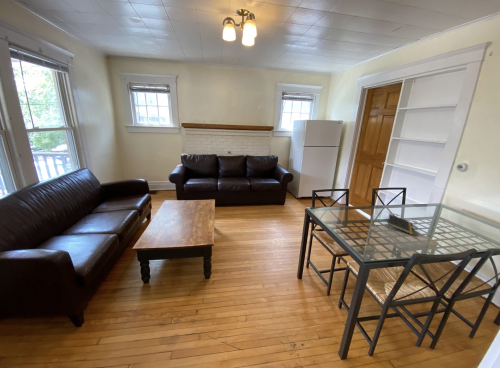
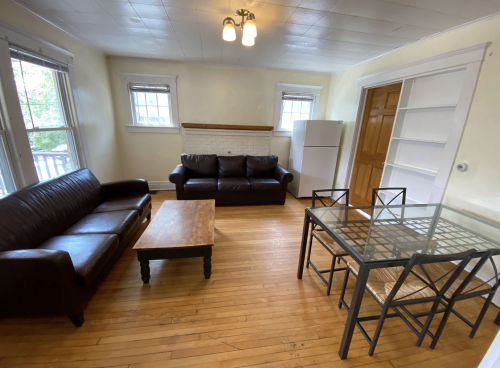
- notepad (400, 223)
